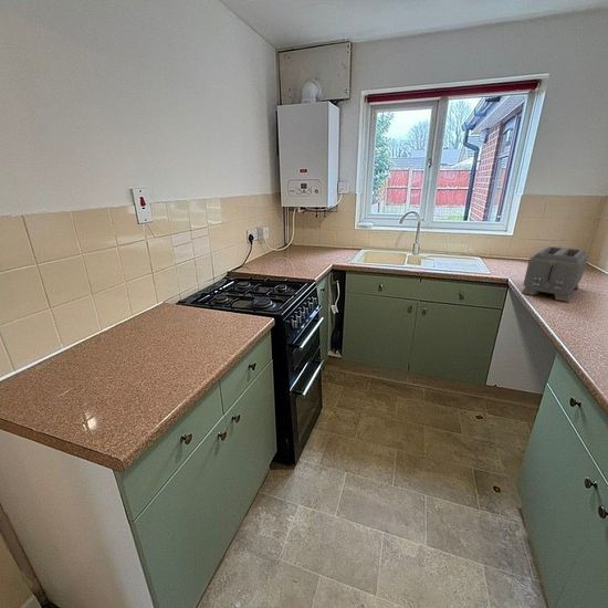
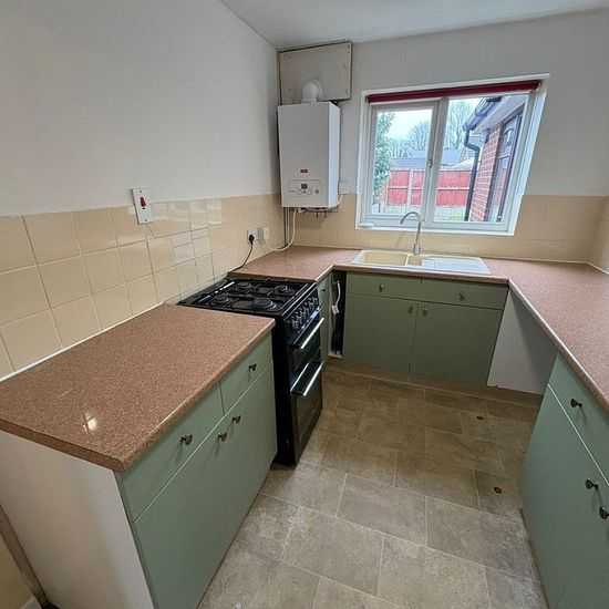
- toaster (555, 271)
